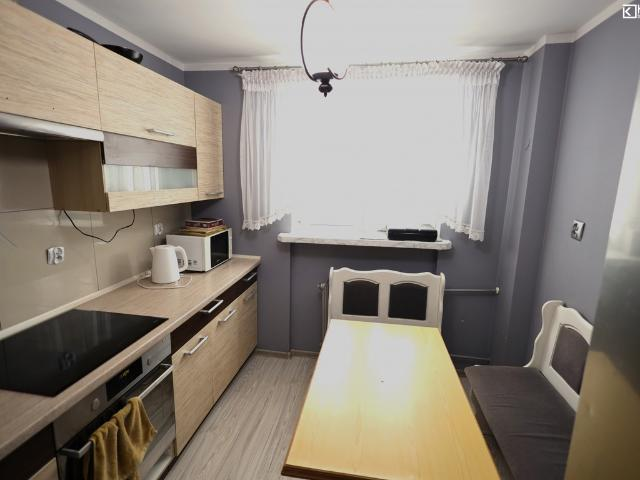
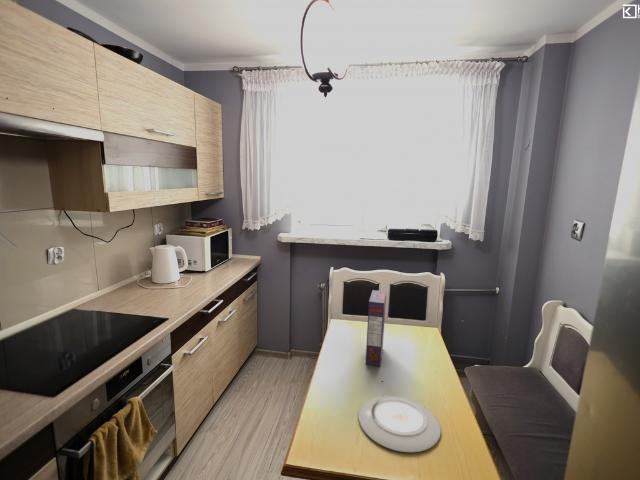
+ plate (398, 418)
+ cereal box (376, 326)
